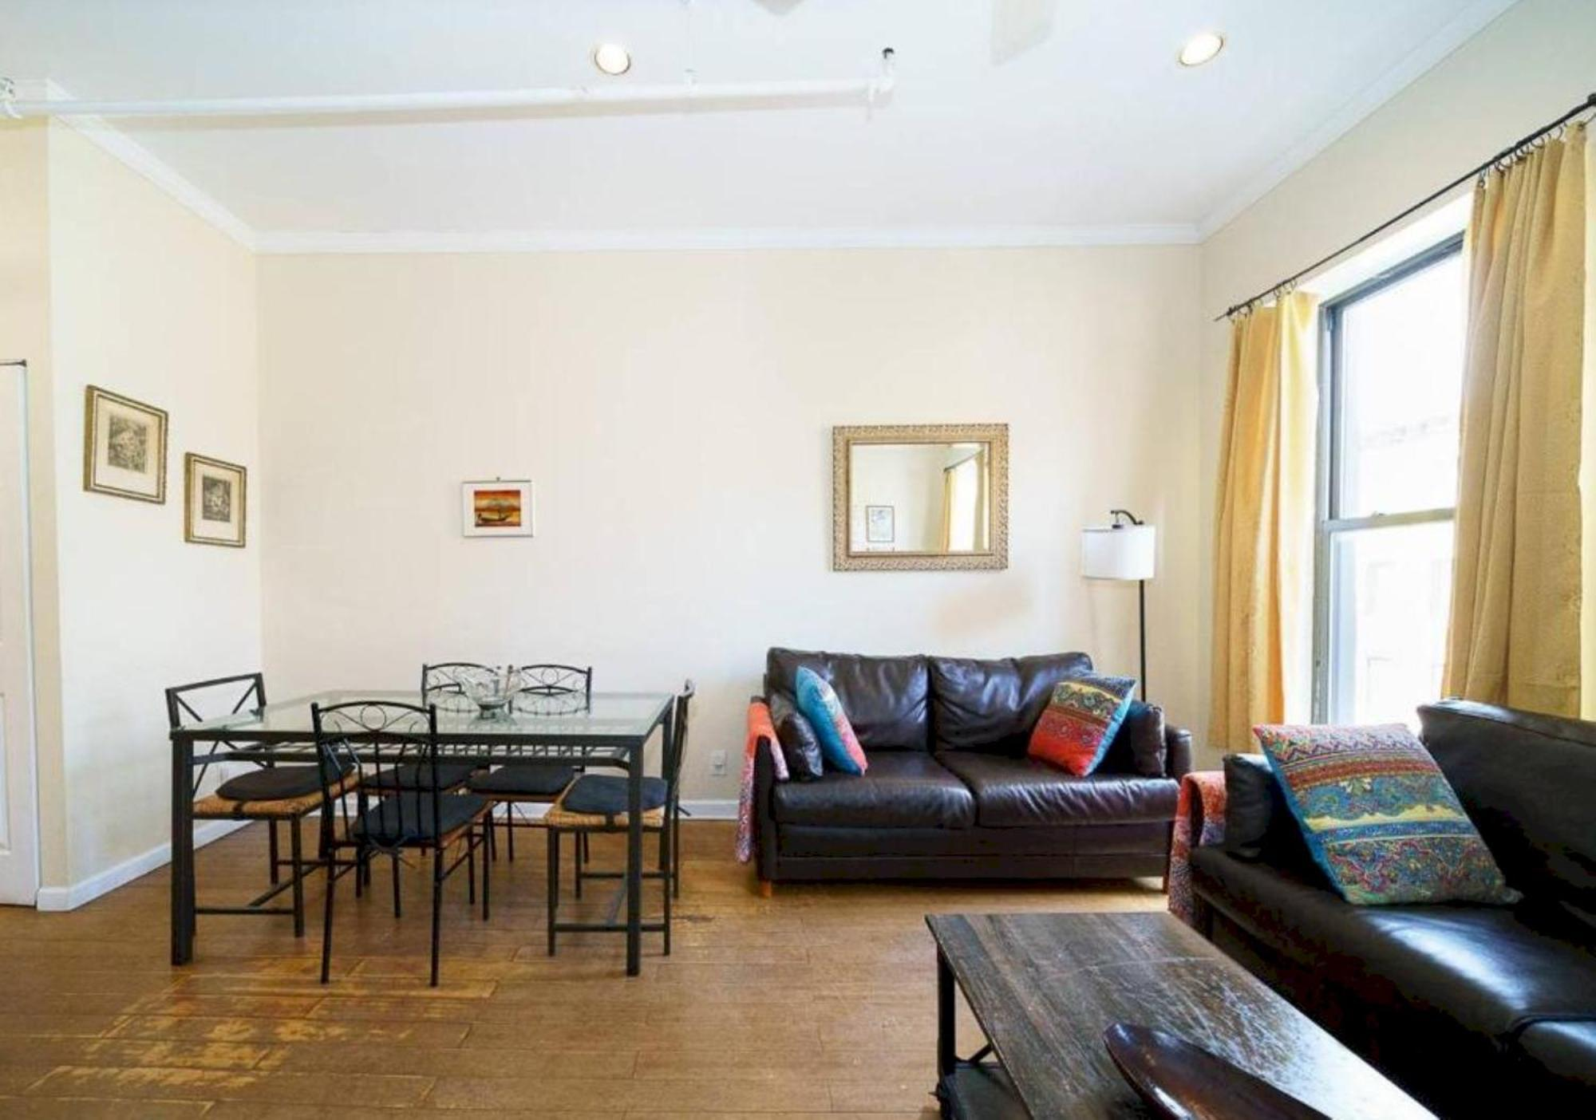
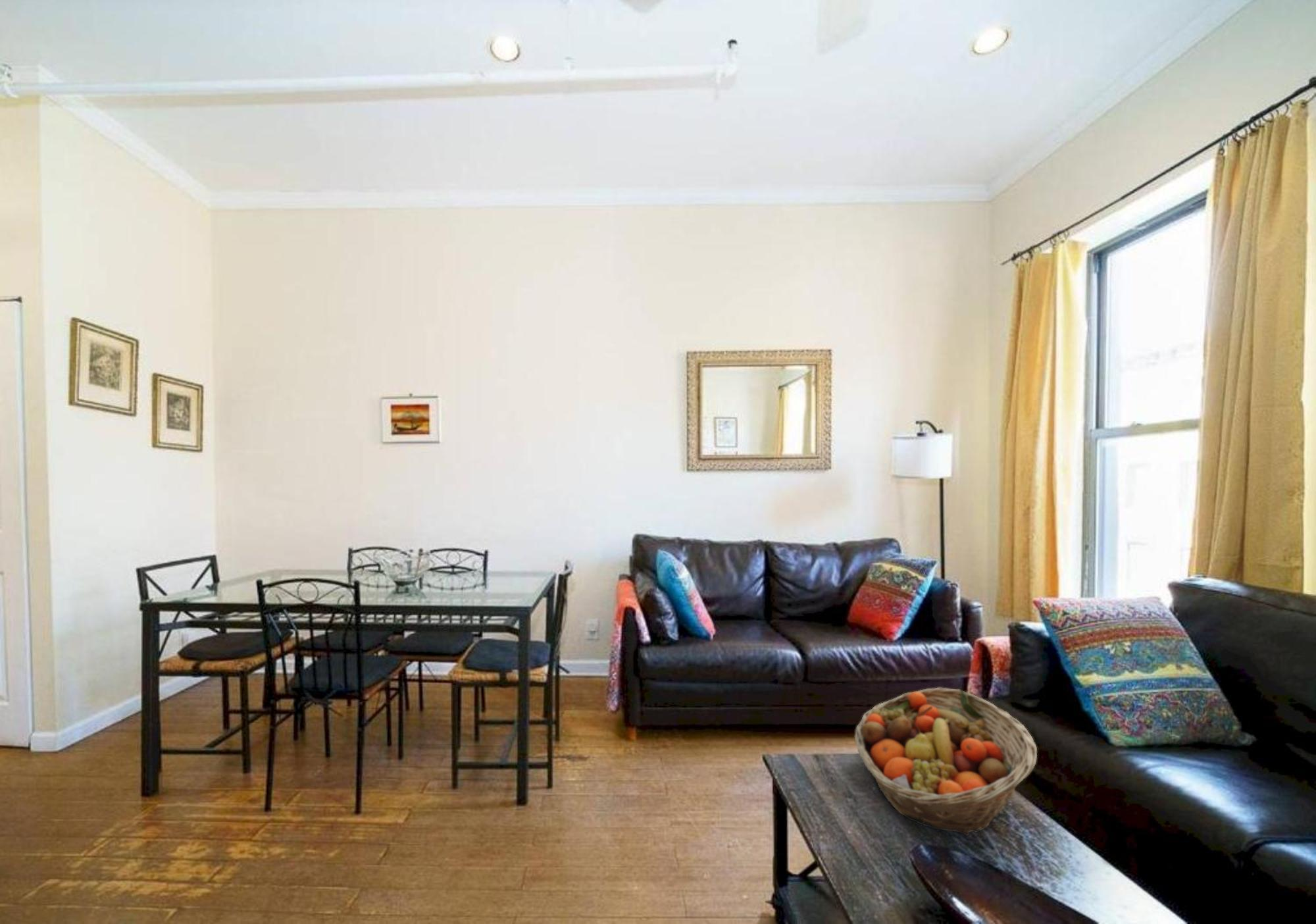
+ fruit basket (937, 752)
